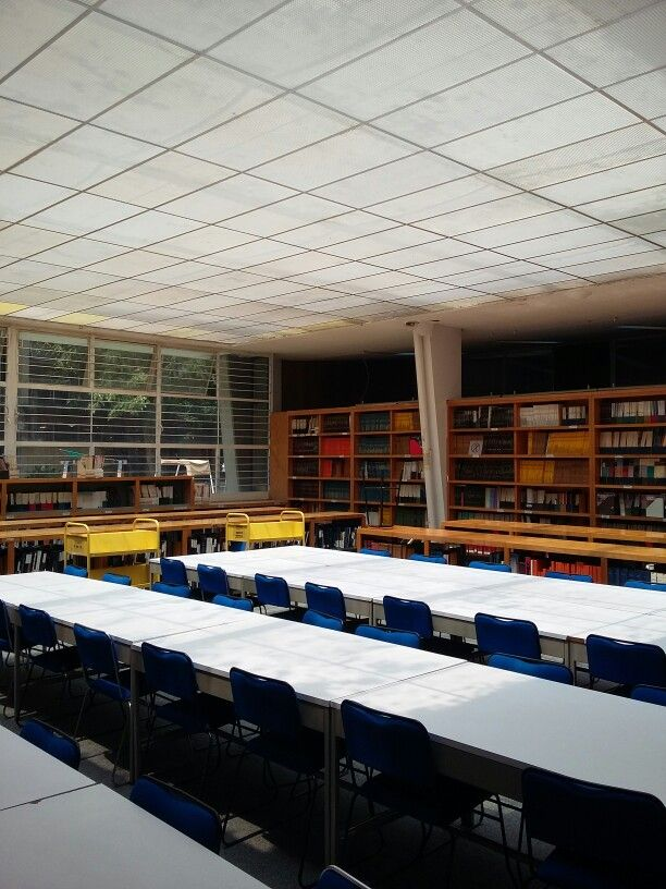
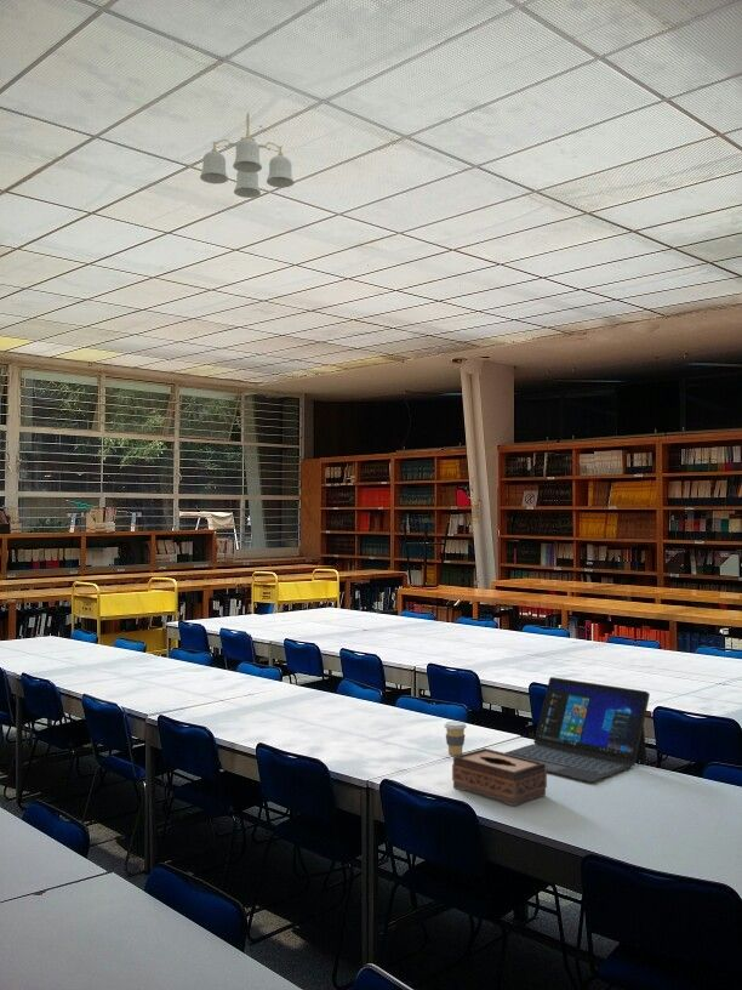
+ ceiling light fixture (247, 147)
+ tissue box (498, 775)
+ coffee cup (455, 738)
+ laptop (570, 724)
